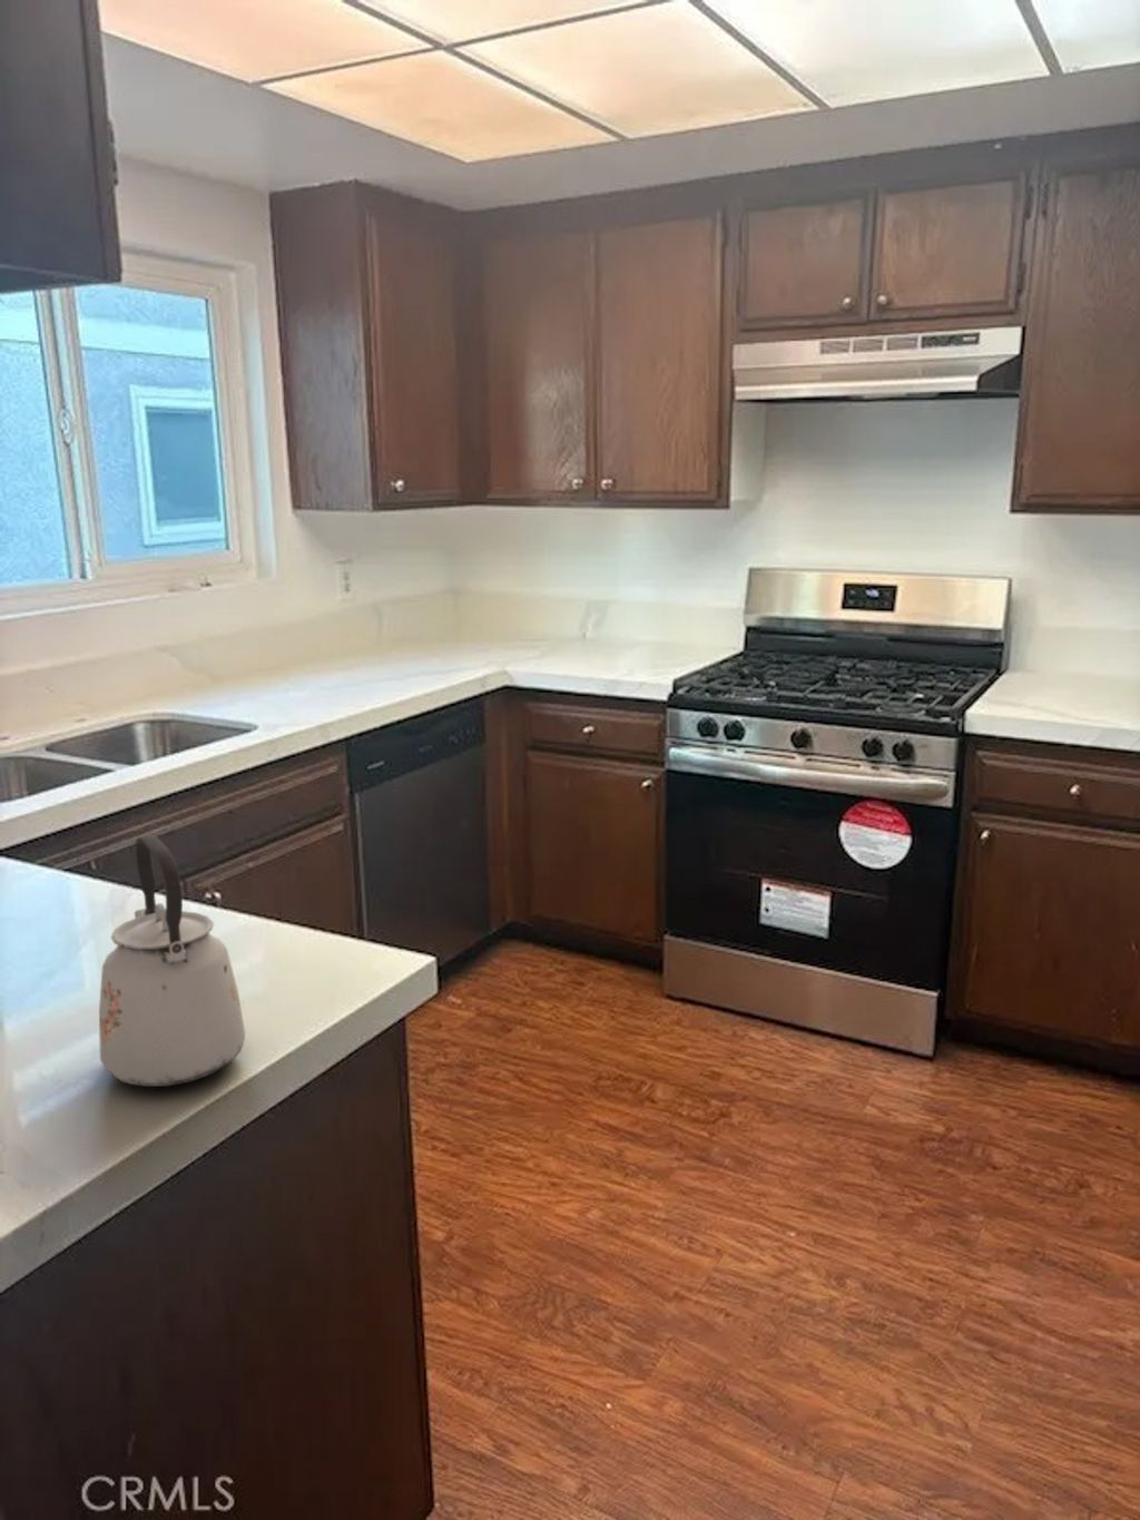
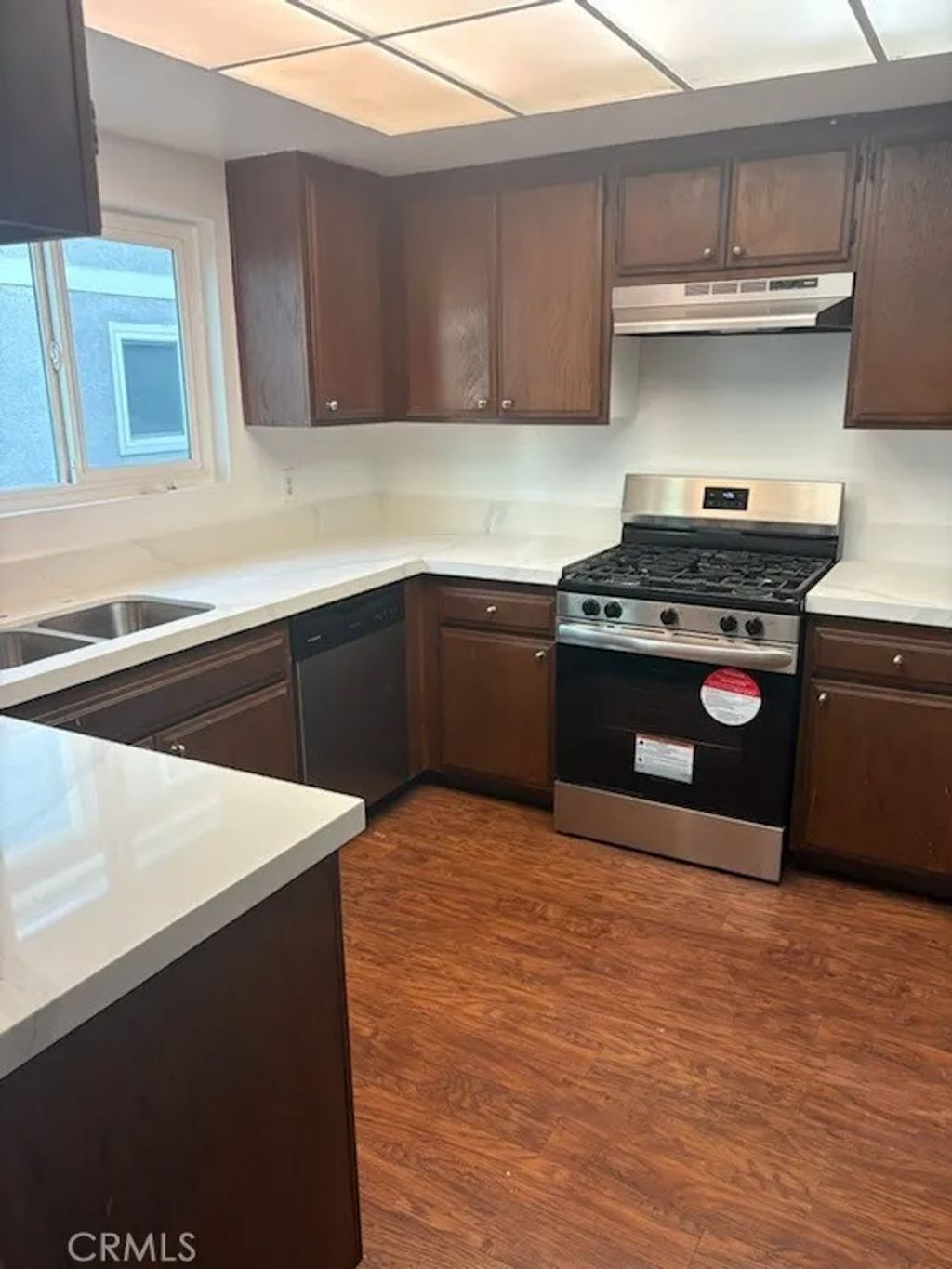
- kettle (159, 946)
